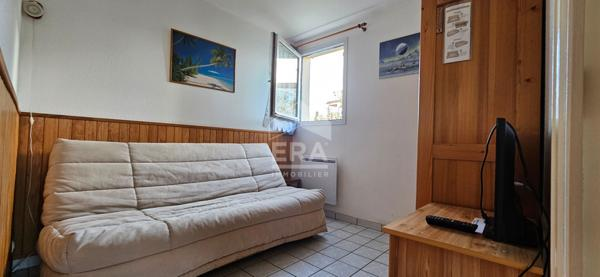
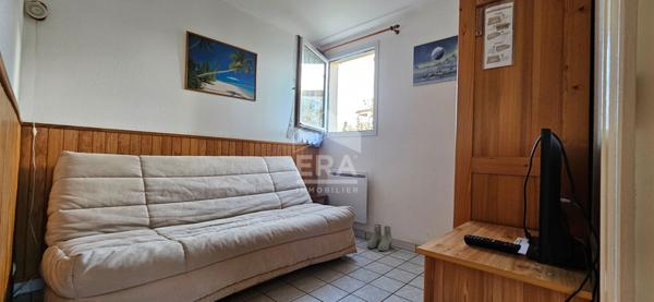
+ boots (379, 237)
